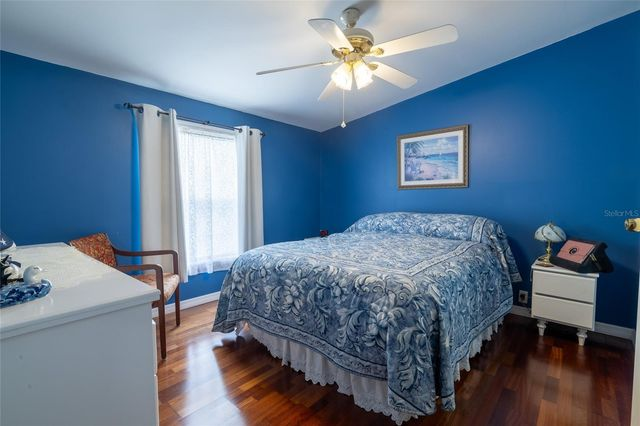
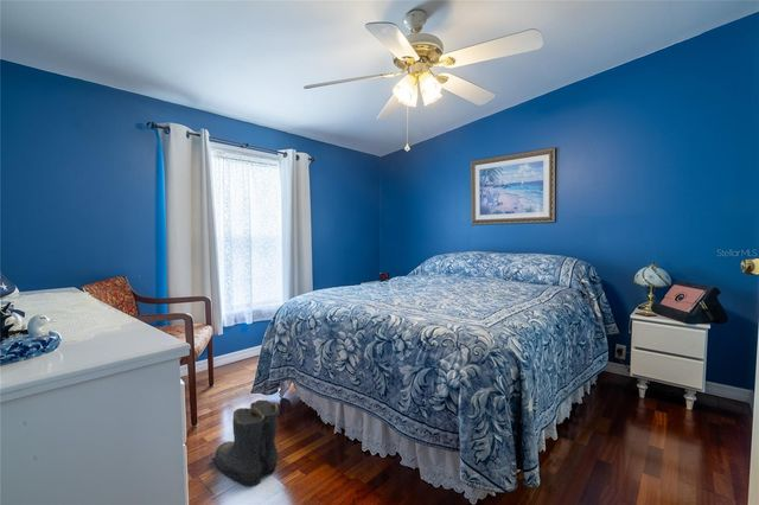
+ boots (247, 433)
